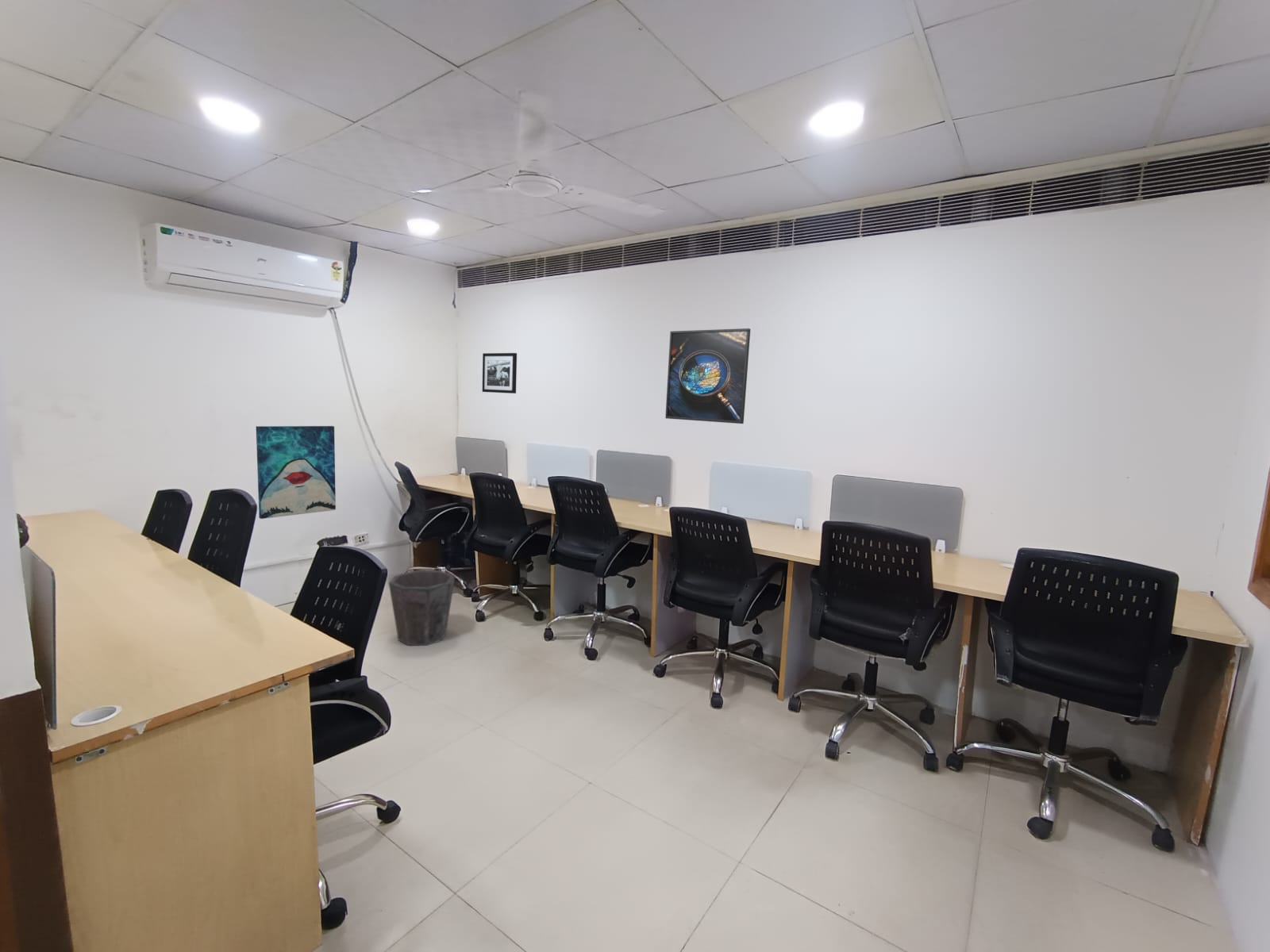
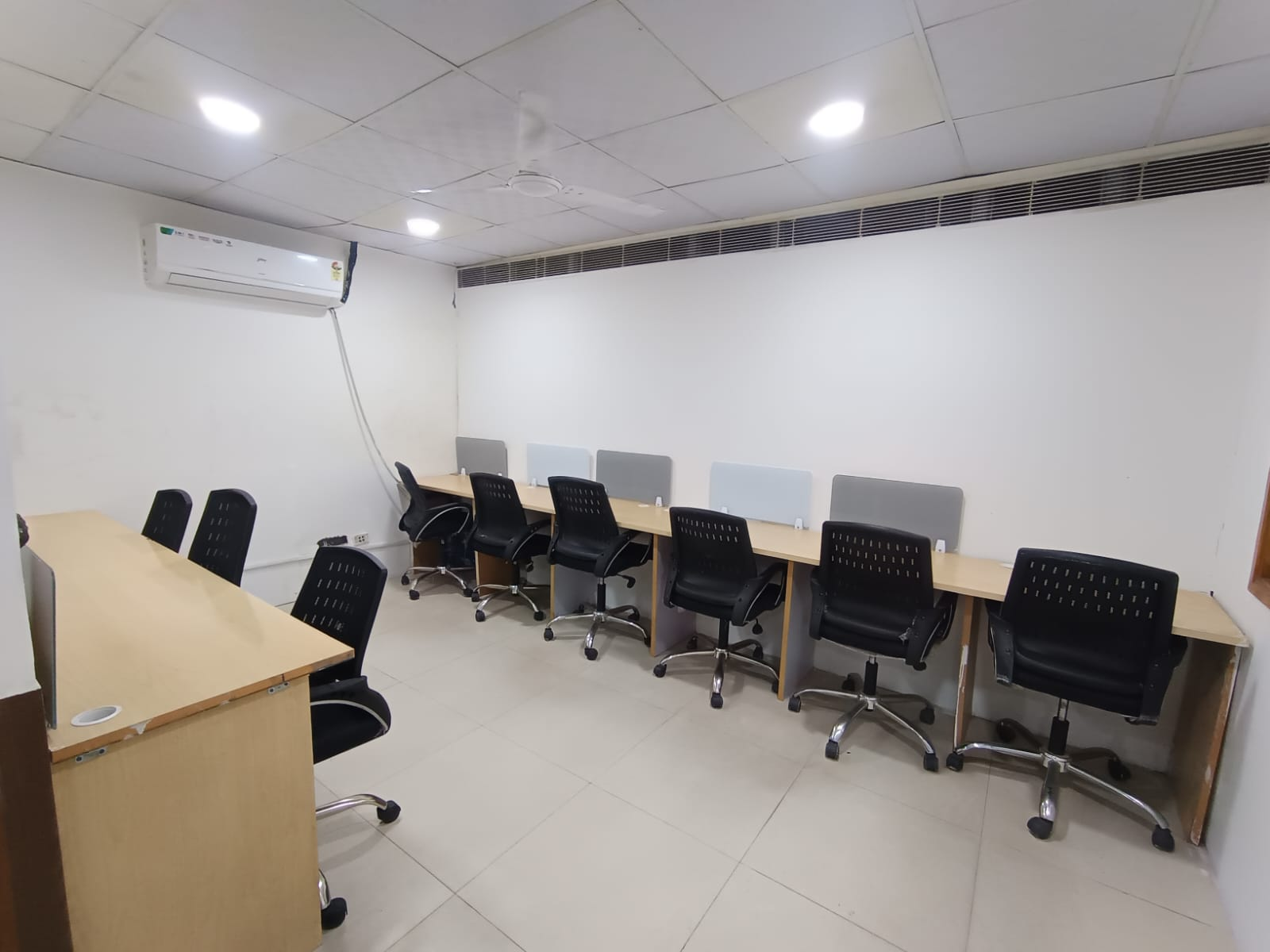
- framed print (706, 375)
- wall art (298, 470)
- waste bin (422, 608)
- picture frame (498, 373)
